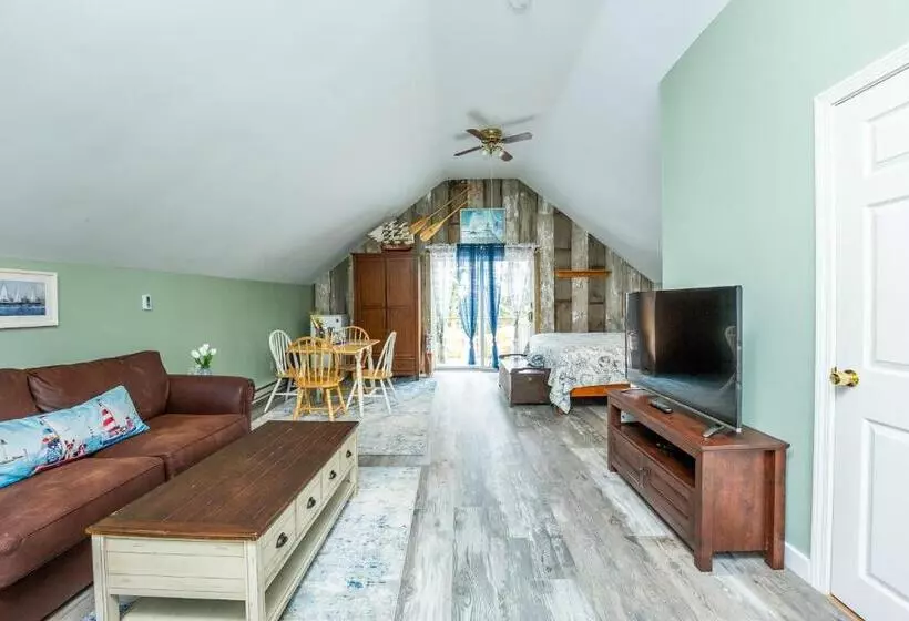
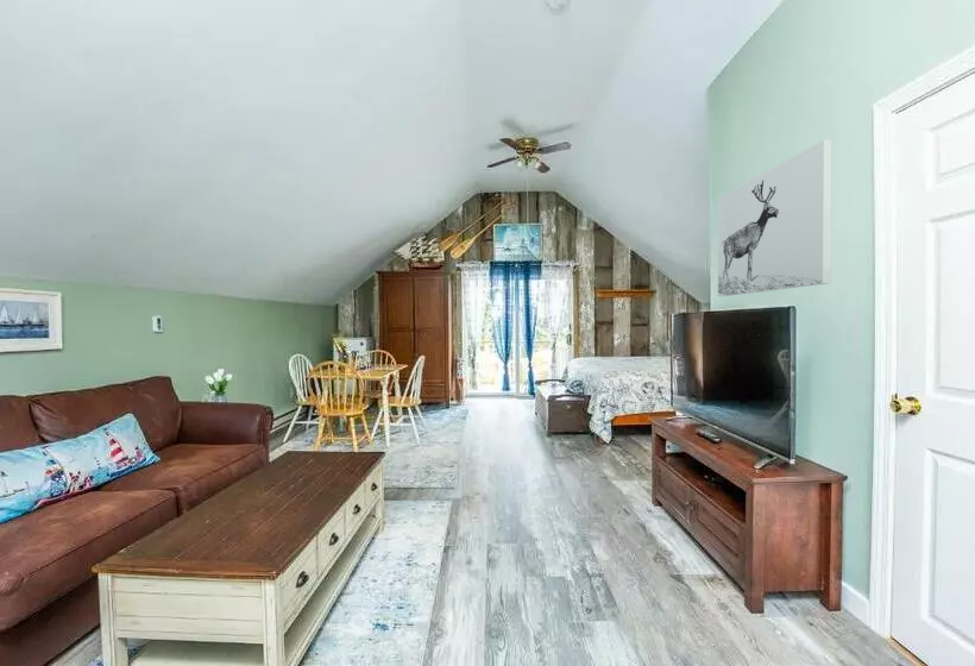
+ wall art (763, 232)
